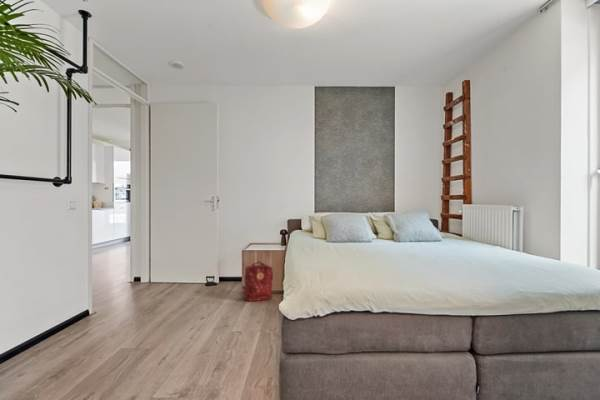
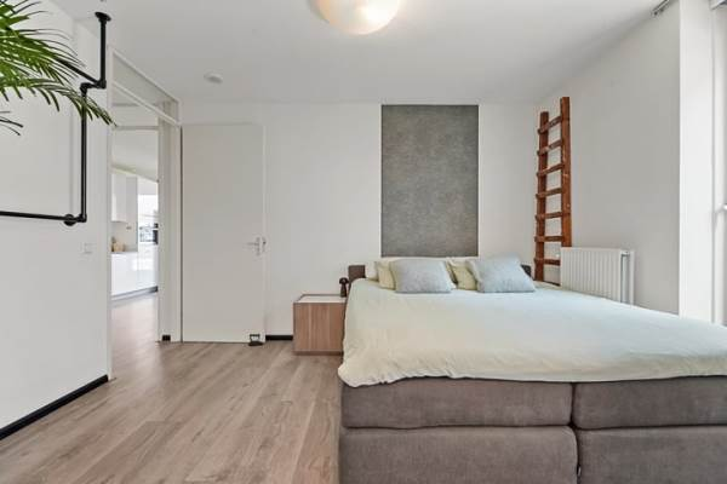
- backpack (257, 279)
